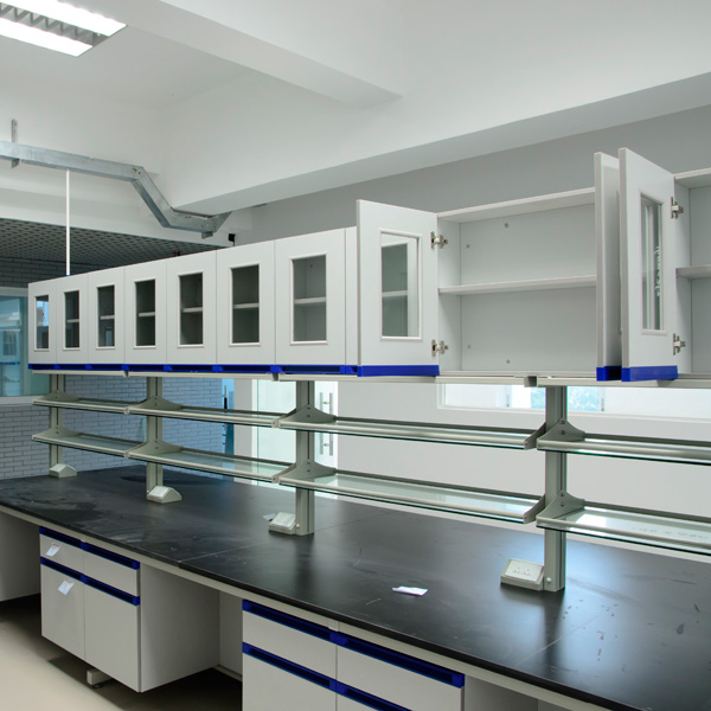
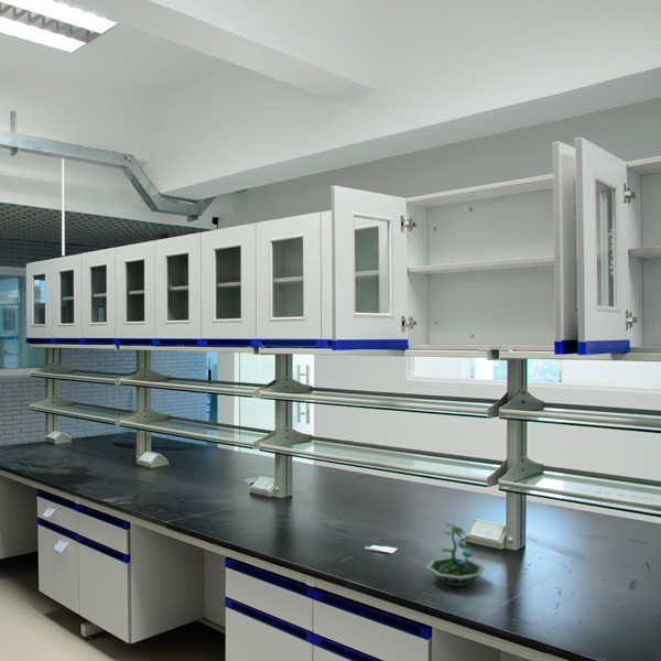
+ terrarium (455, 533)
